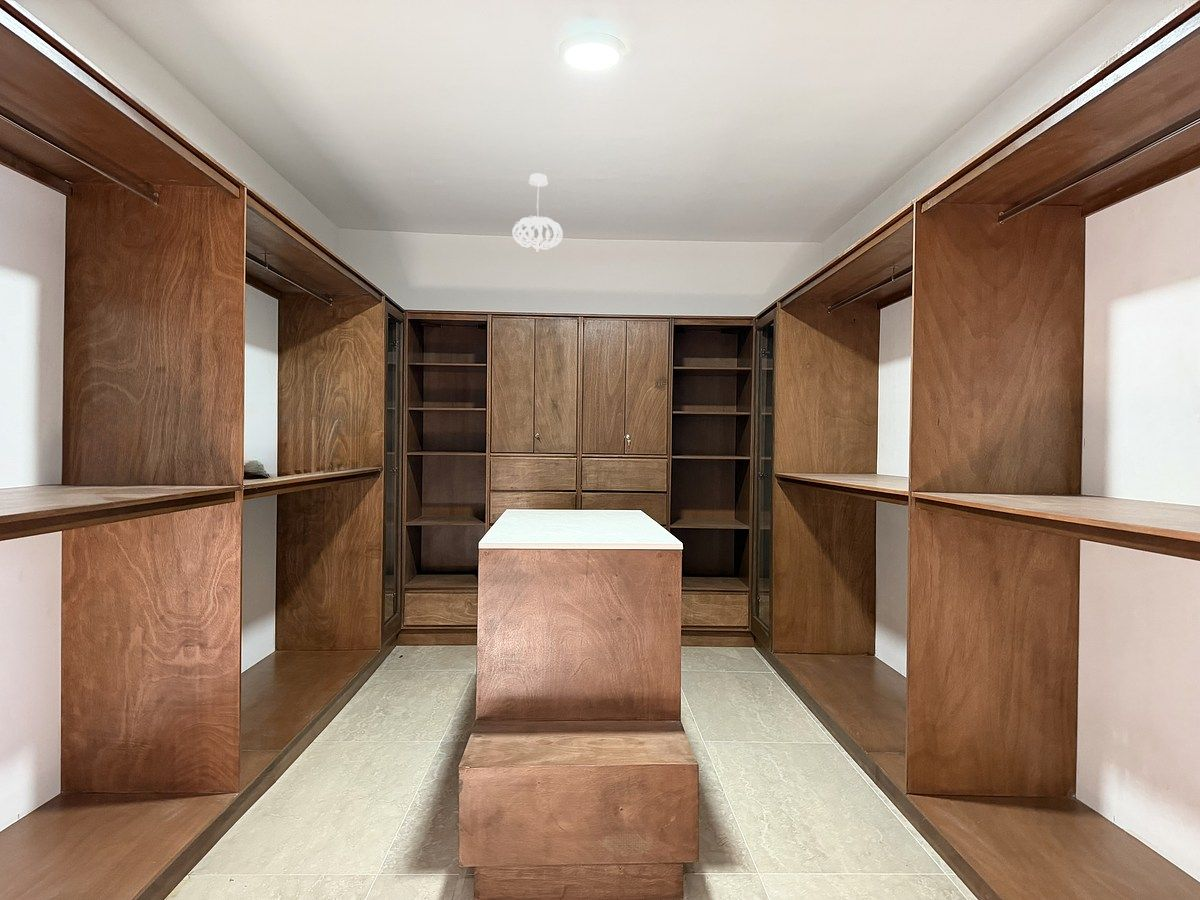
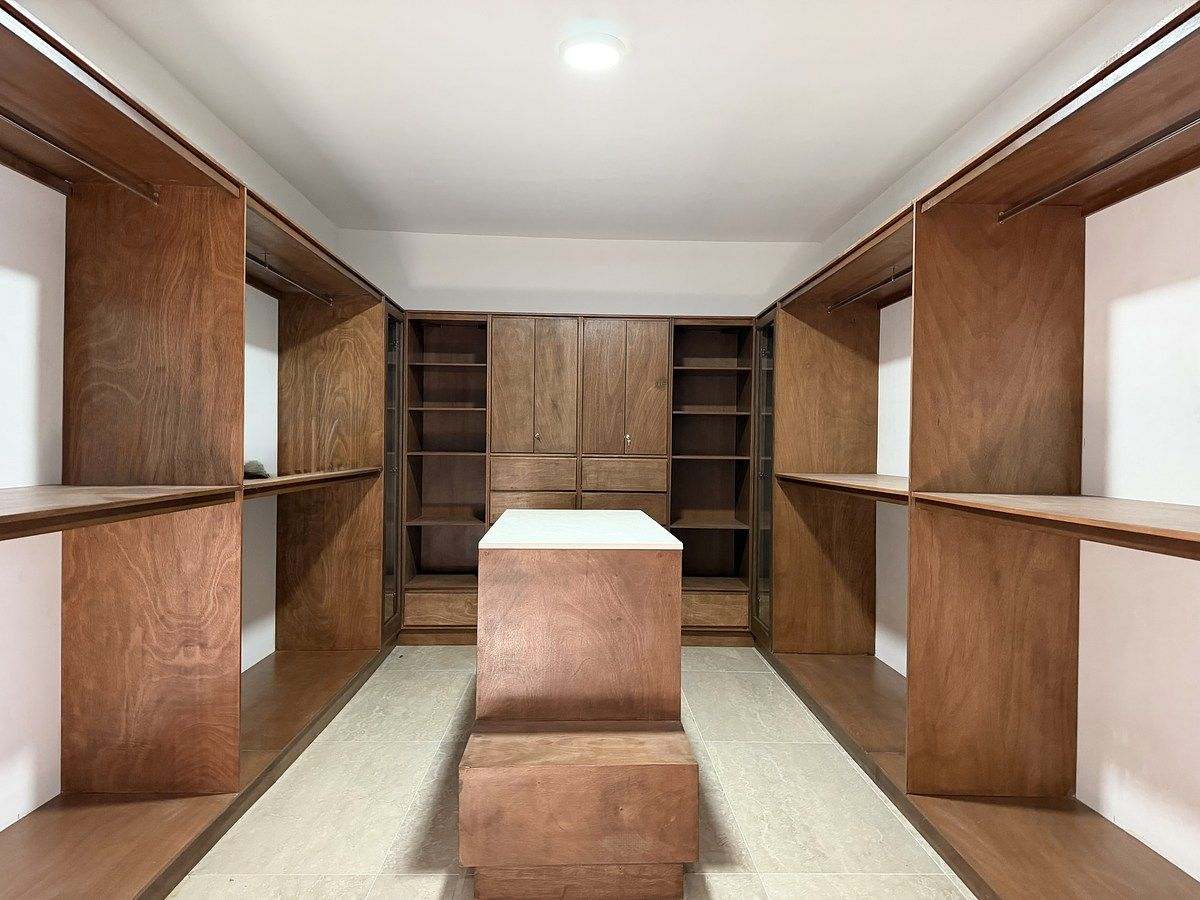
- pendant light (537, 213)
